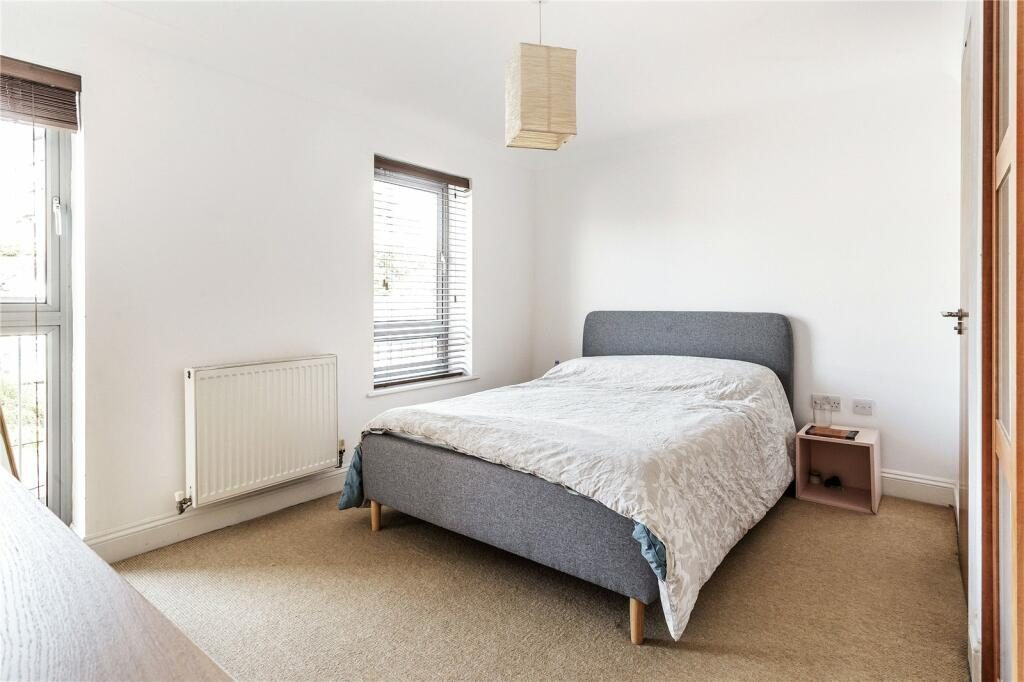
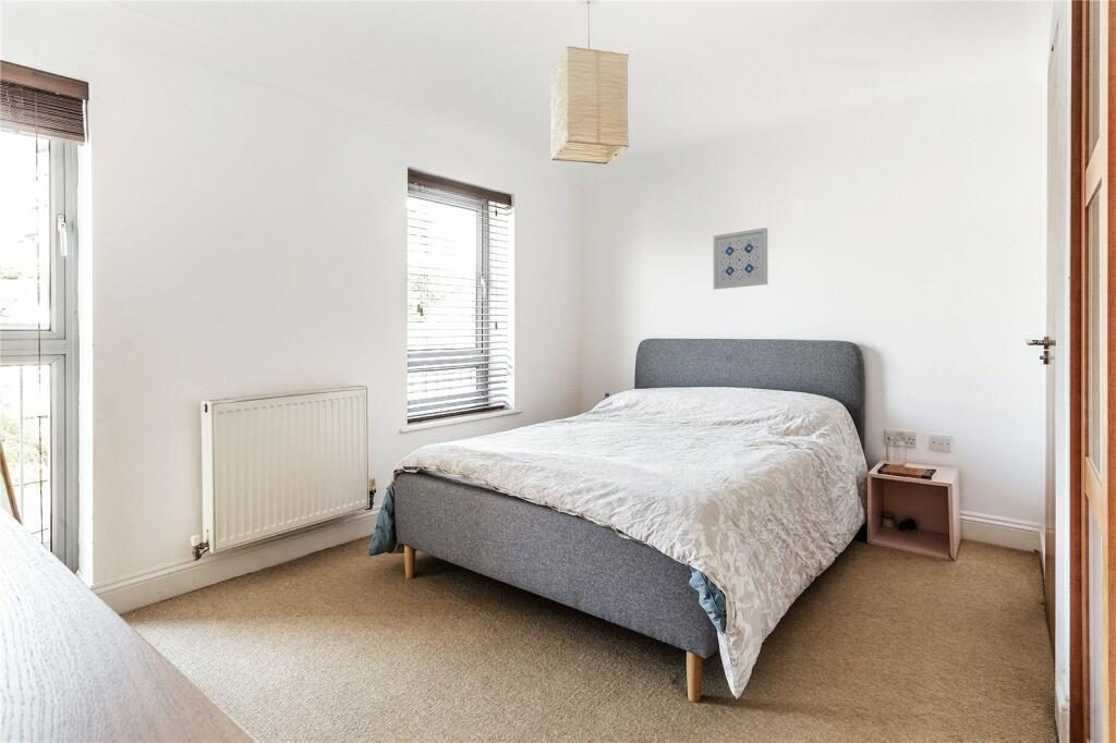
+ wall art (739, 259)
